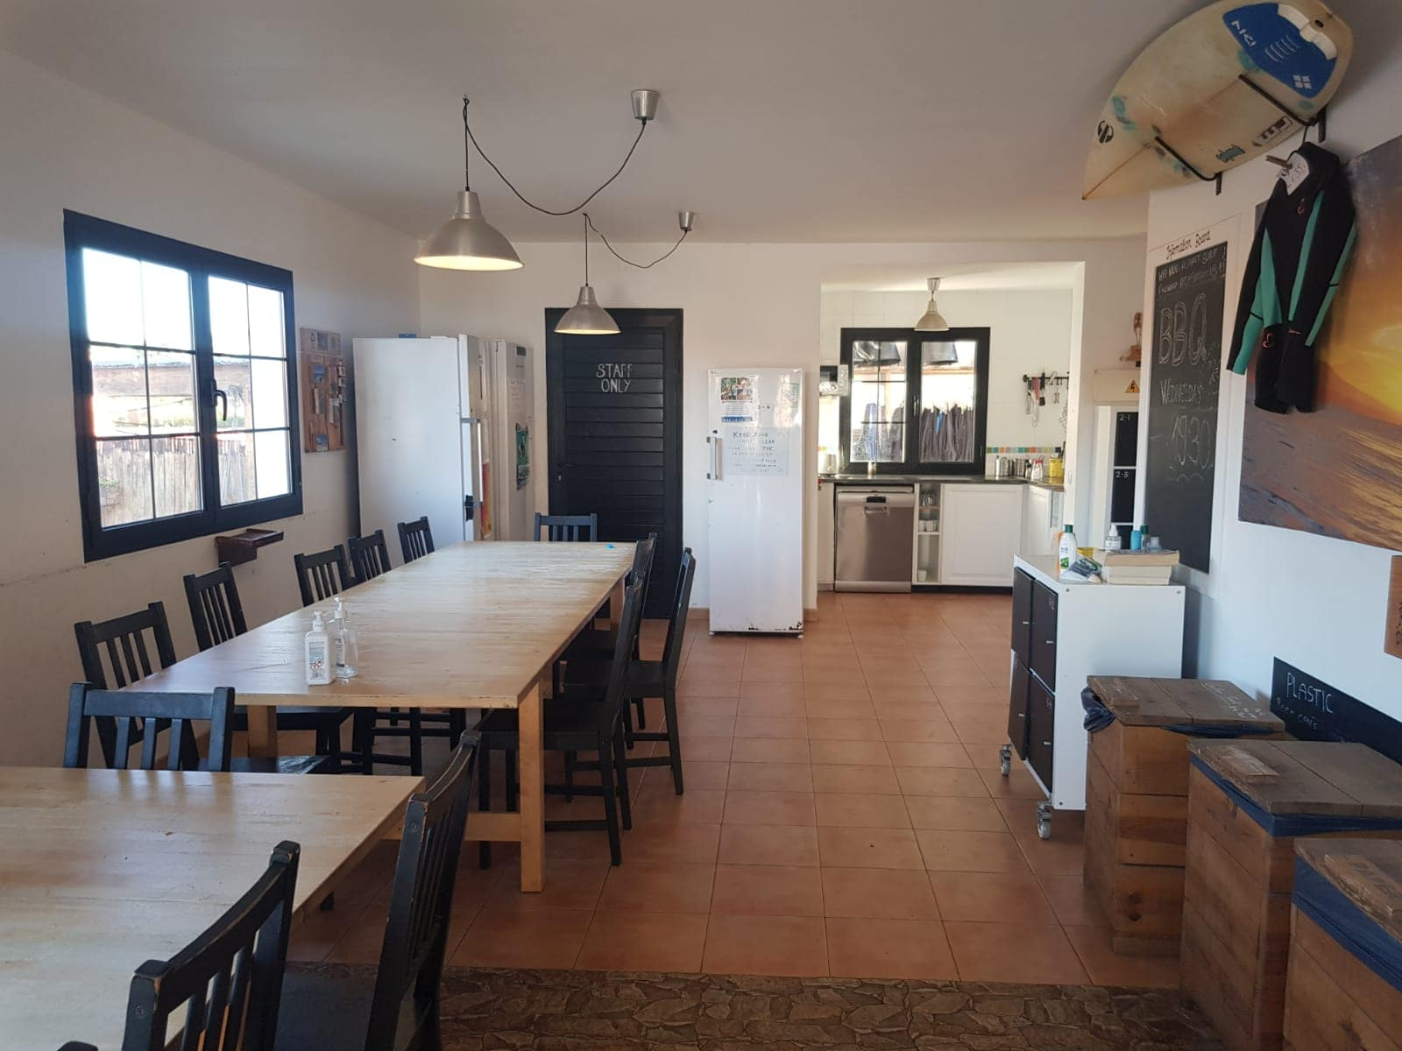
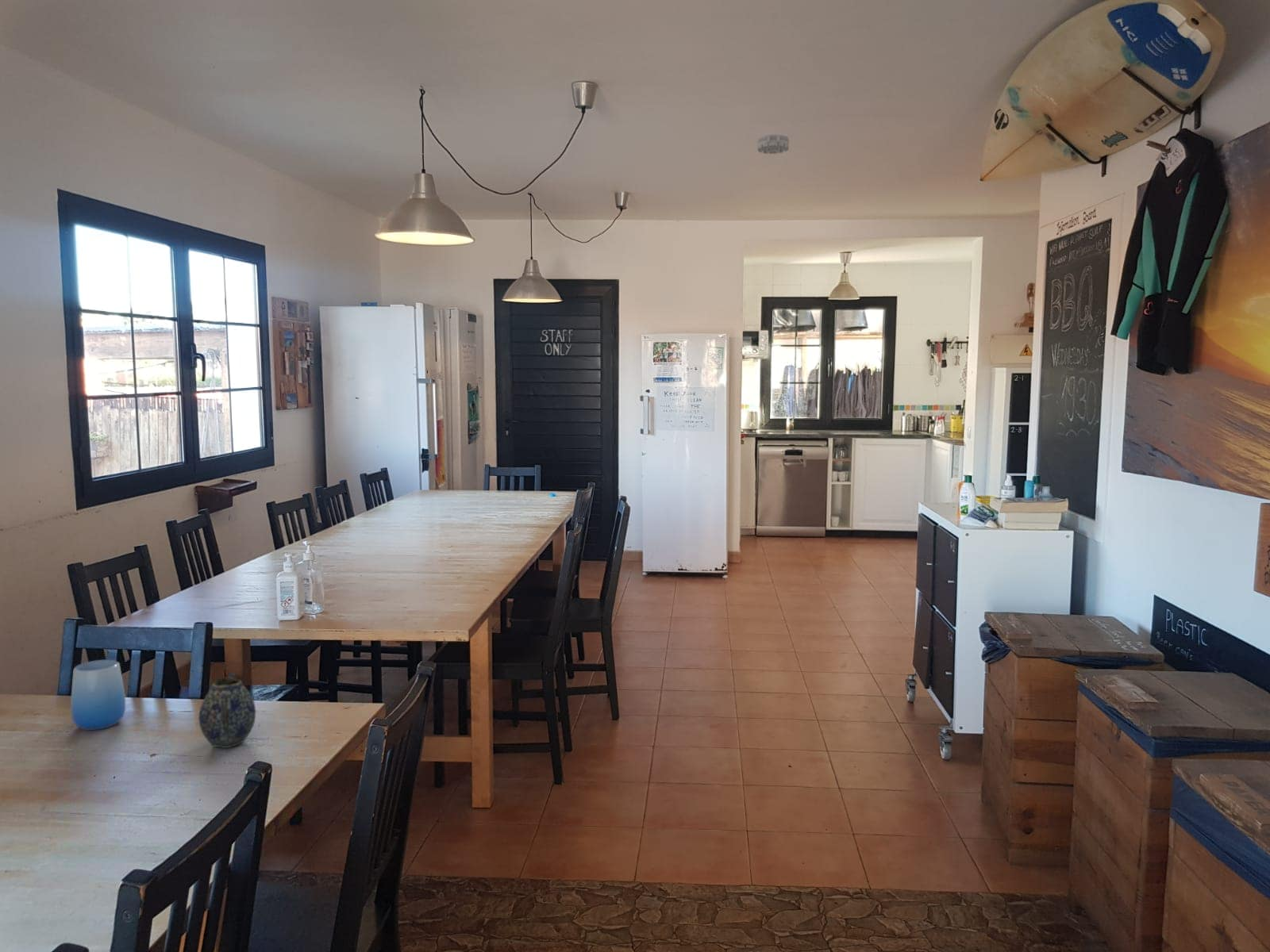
+ smoke detector (773, 144)
+ cup (98, 694)
+ teapot (227, 708)
